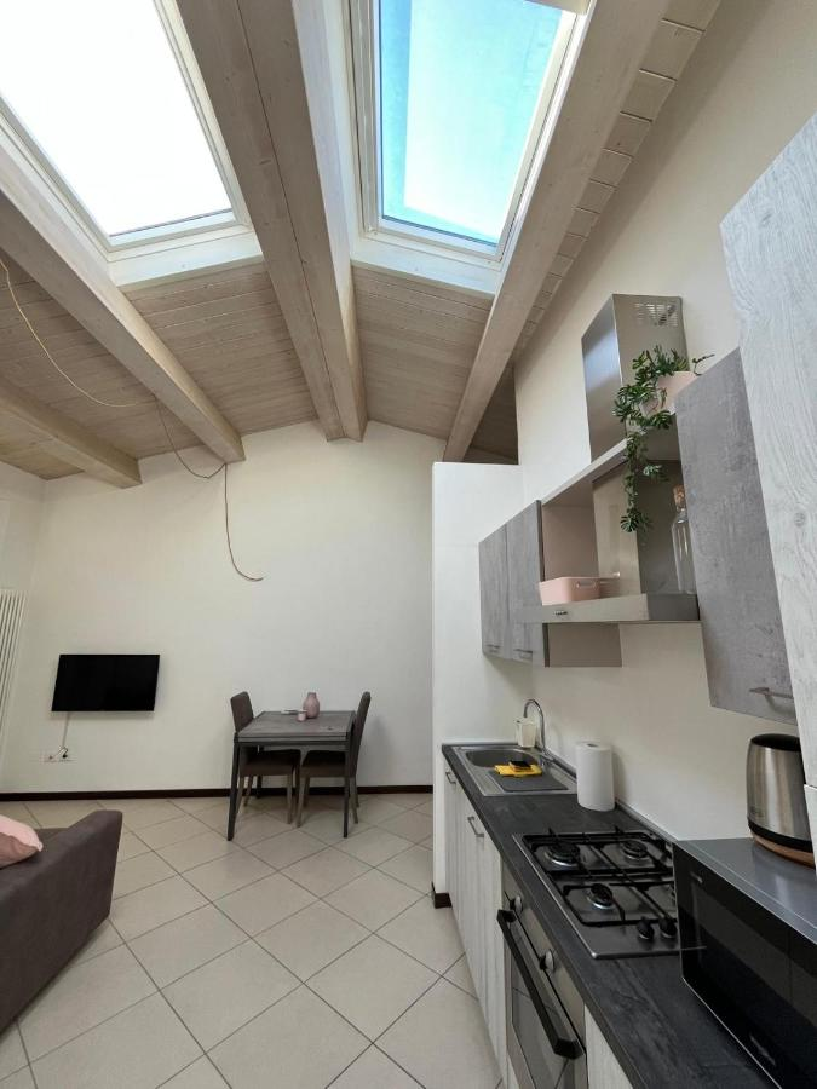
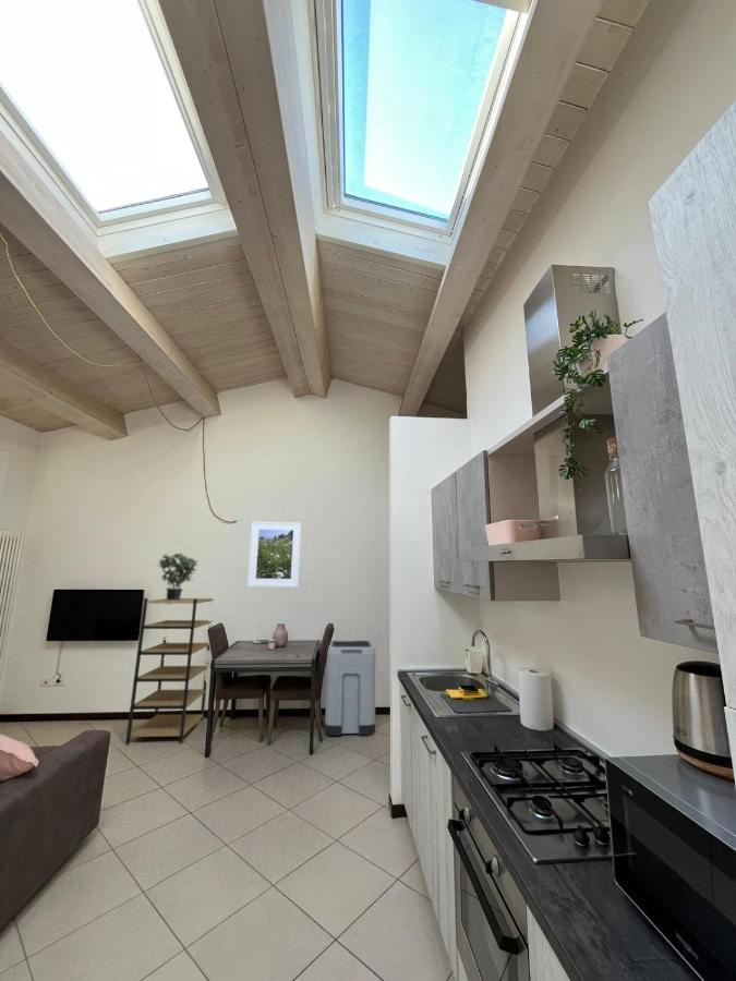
+ potted plant (178, 576)
+ shelving unit (174, 666)
+ trash can (350, 683)
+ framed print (275, 554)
